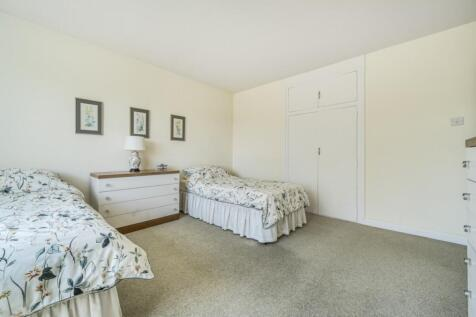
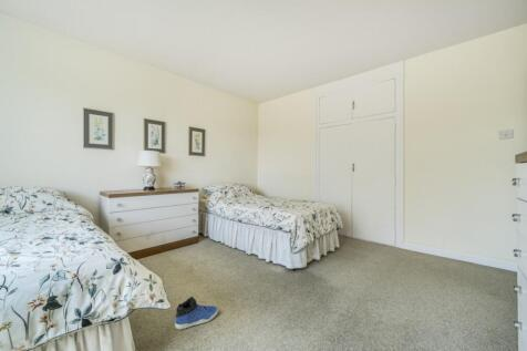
+ sneaker (197, 308)
